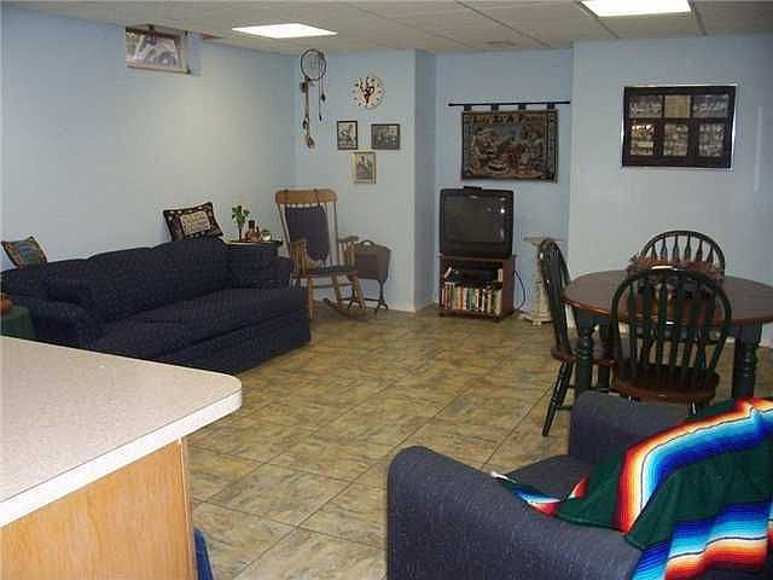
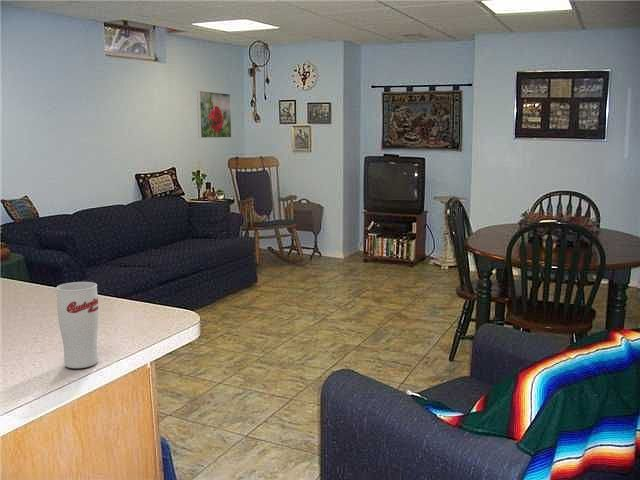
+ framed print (214, 115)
+ cup (79, 324)
